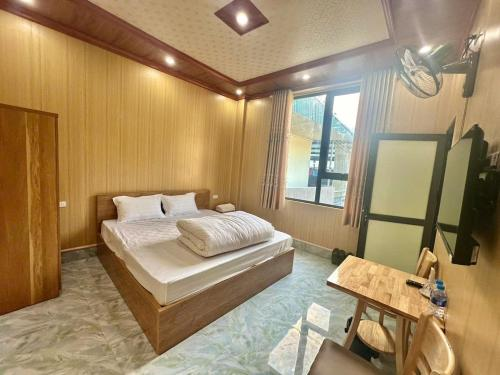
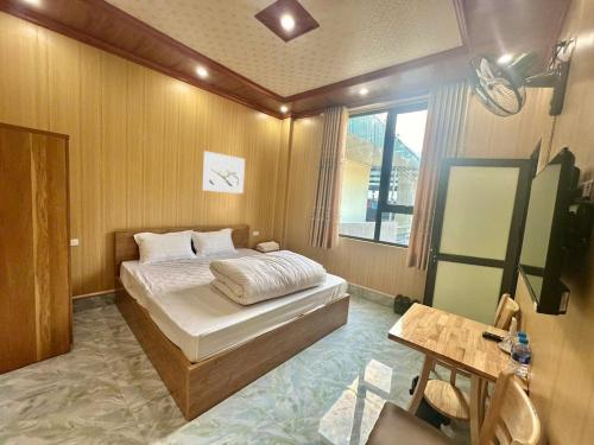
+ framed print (225, 173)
